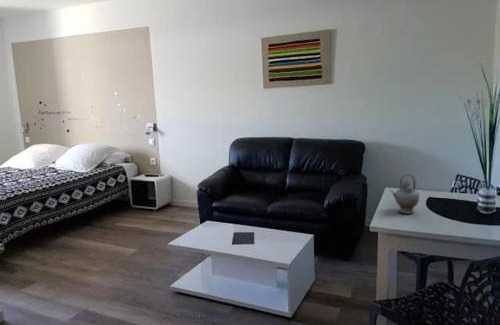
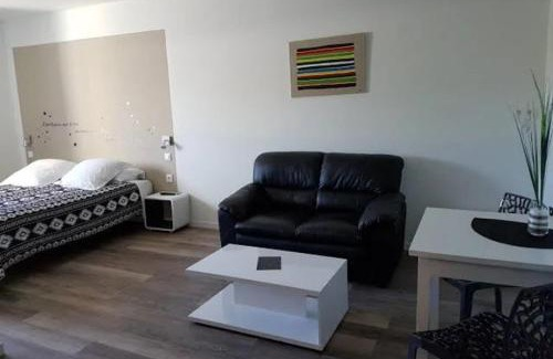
- teapot (404, 192)
